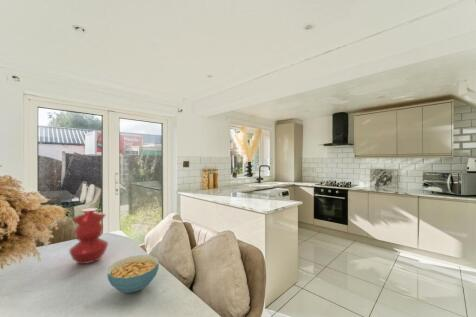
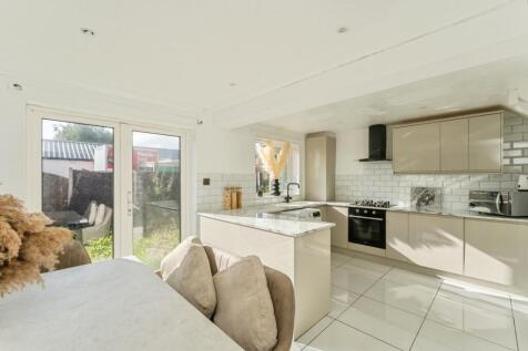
- vase (89, 235)
- cereal bowl (134, 276)
